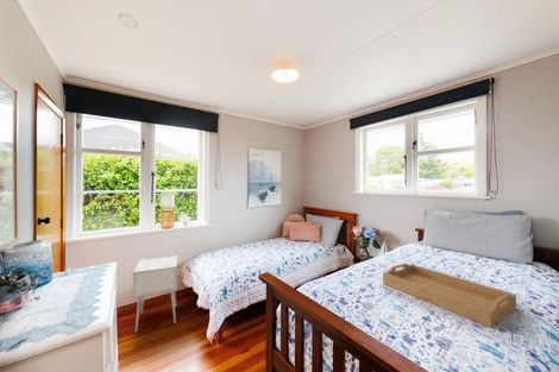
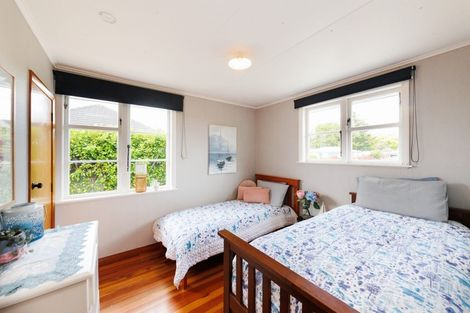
- nightstand (158, 290)
- serving tray (441, 286)
